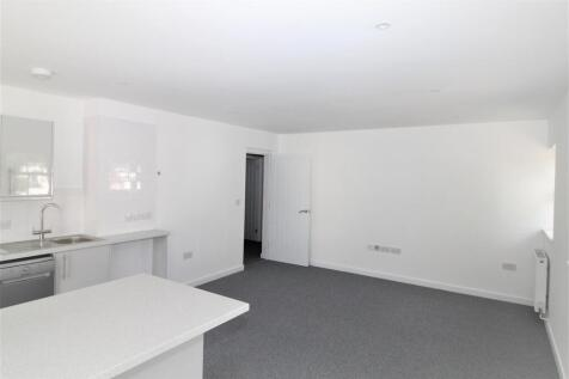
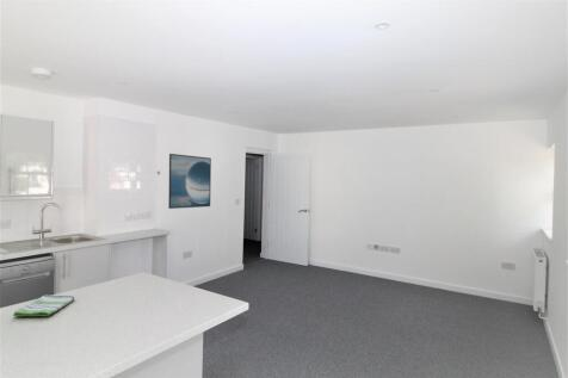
+ dish towel (45, 304)
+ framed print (191, 181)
